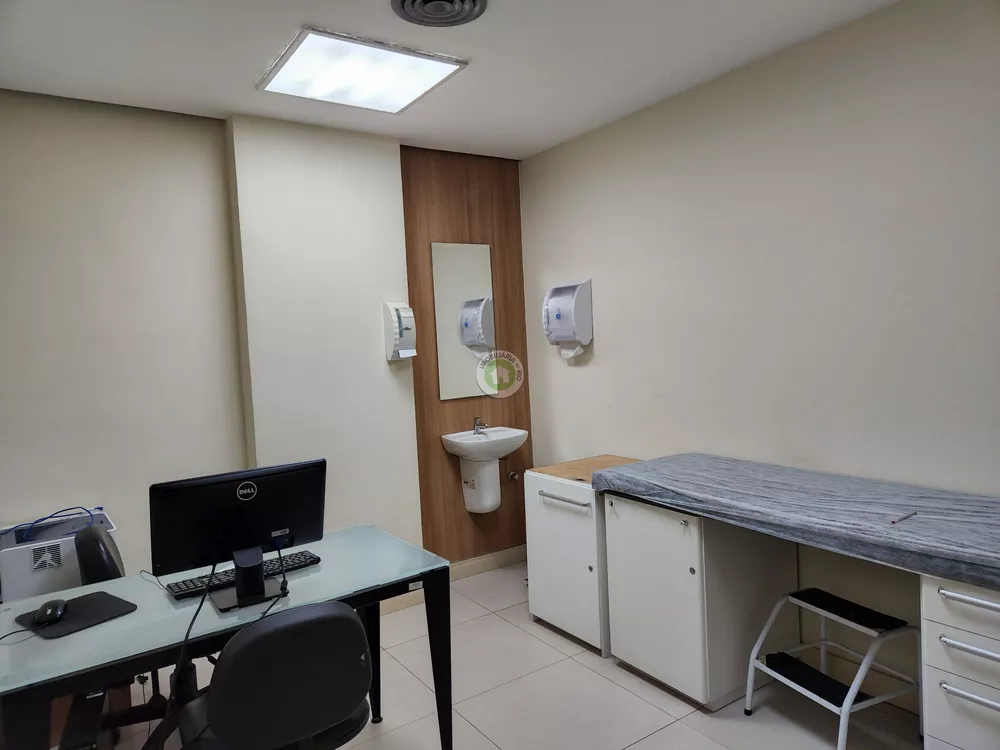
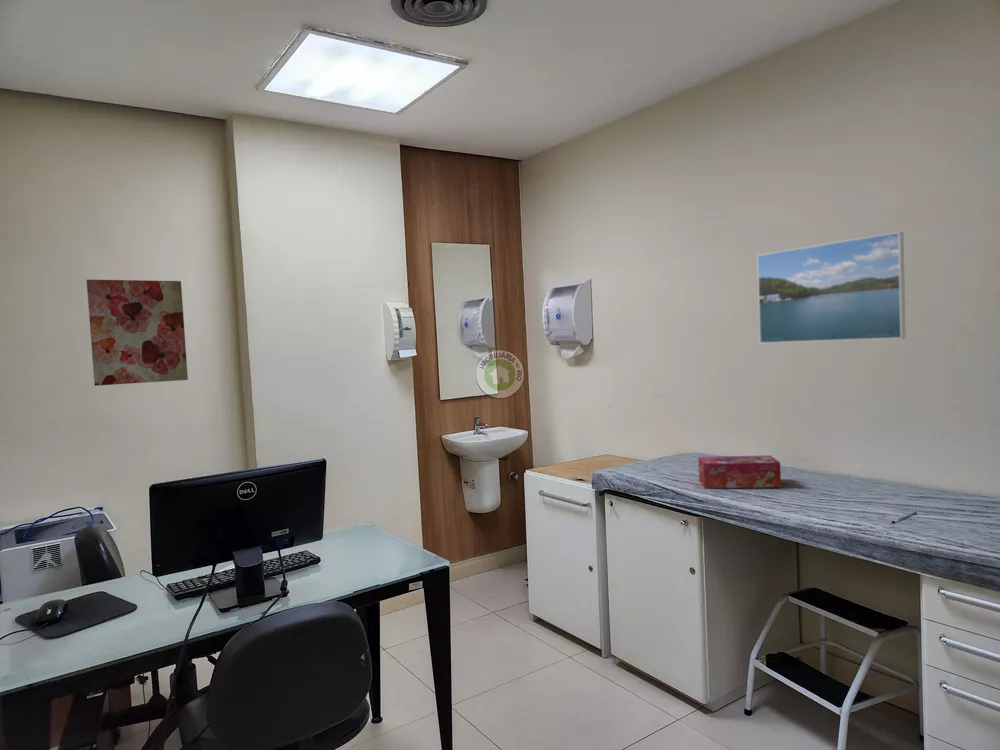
+ wall art (139, 331)
+ tissue box (738, 471)
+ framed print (824, 293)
